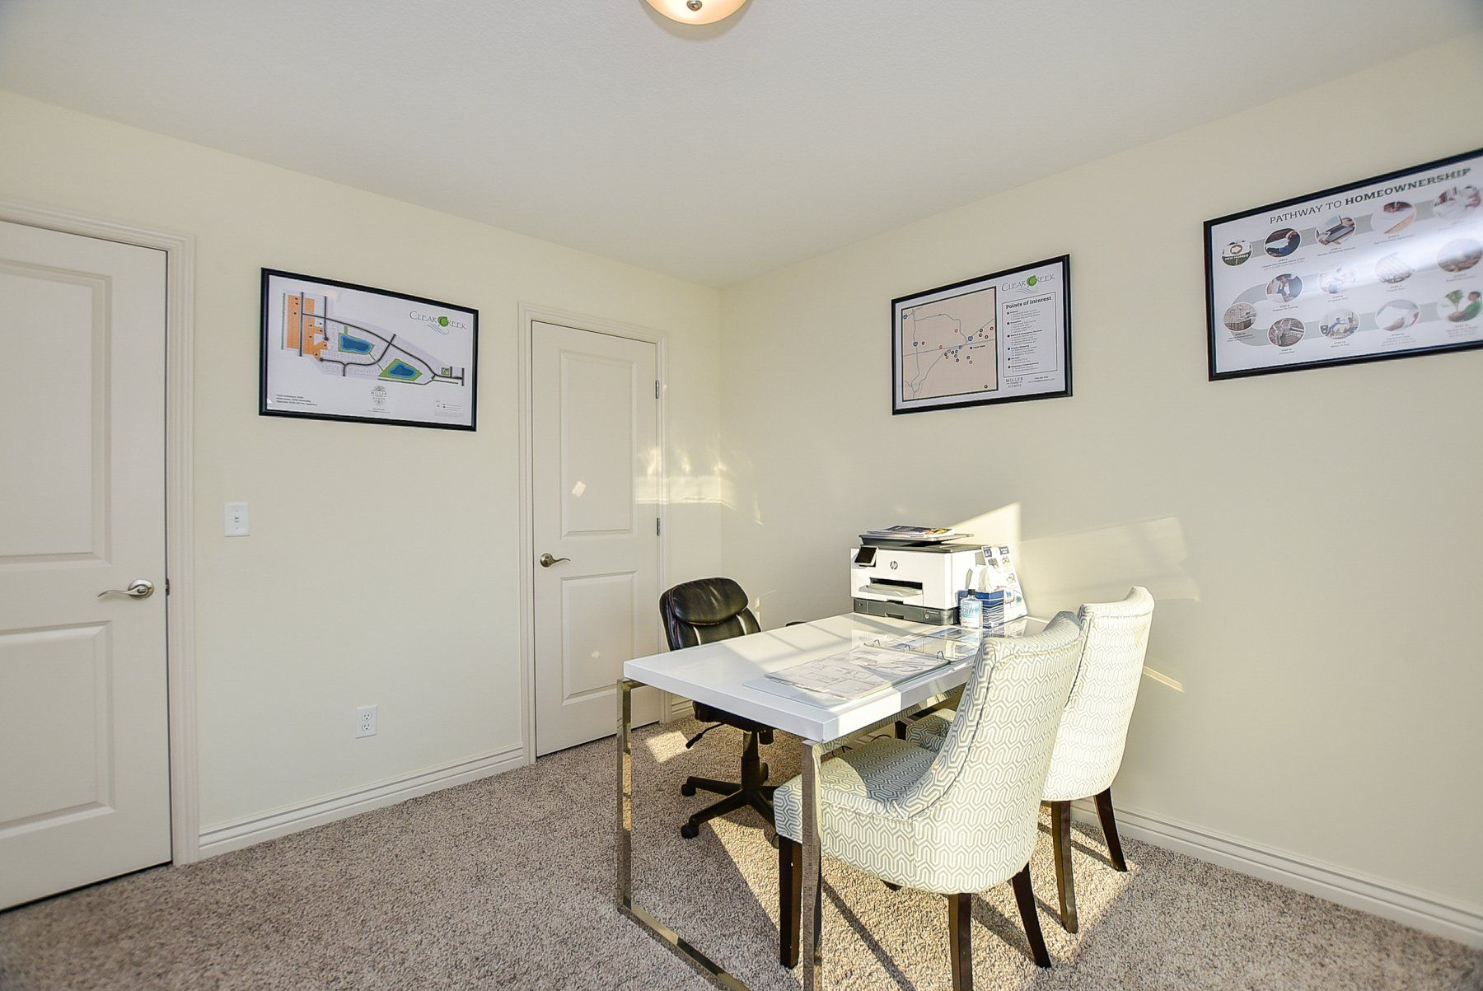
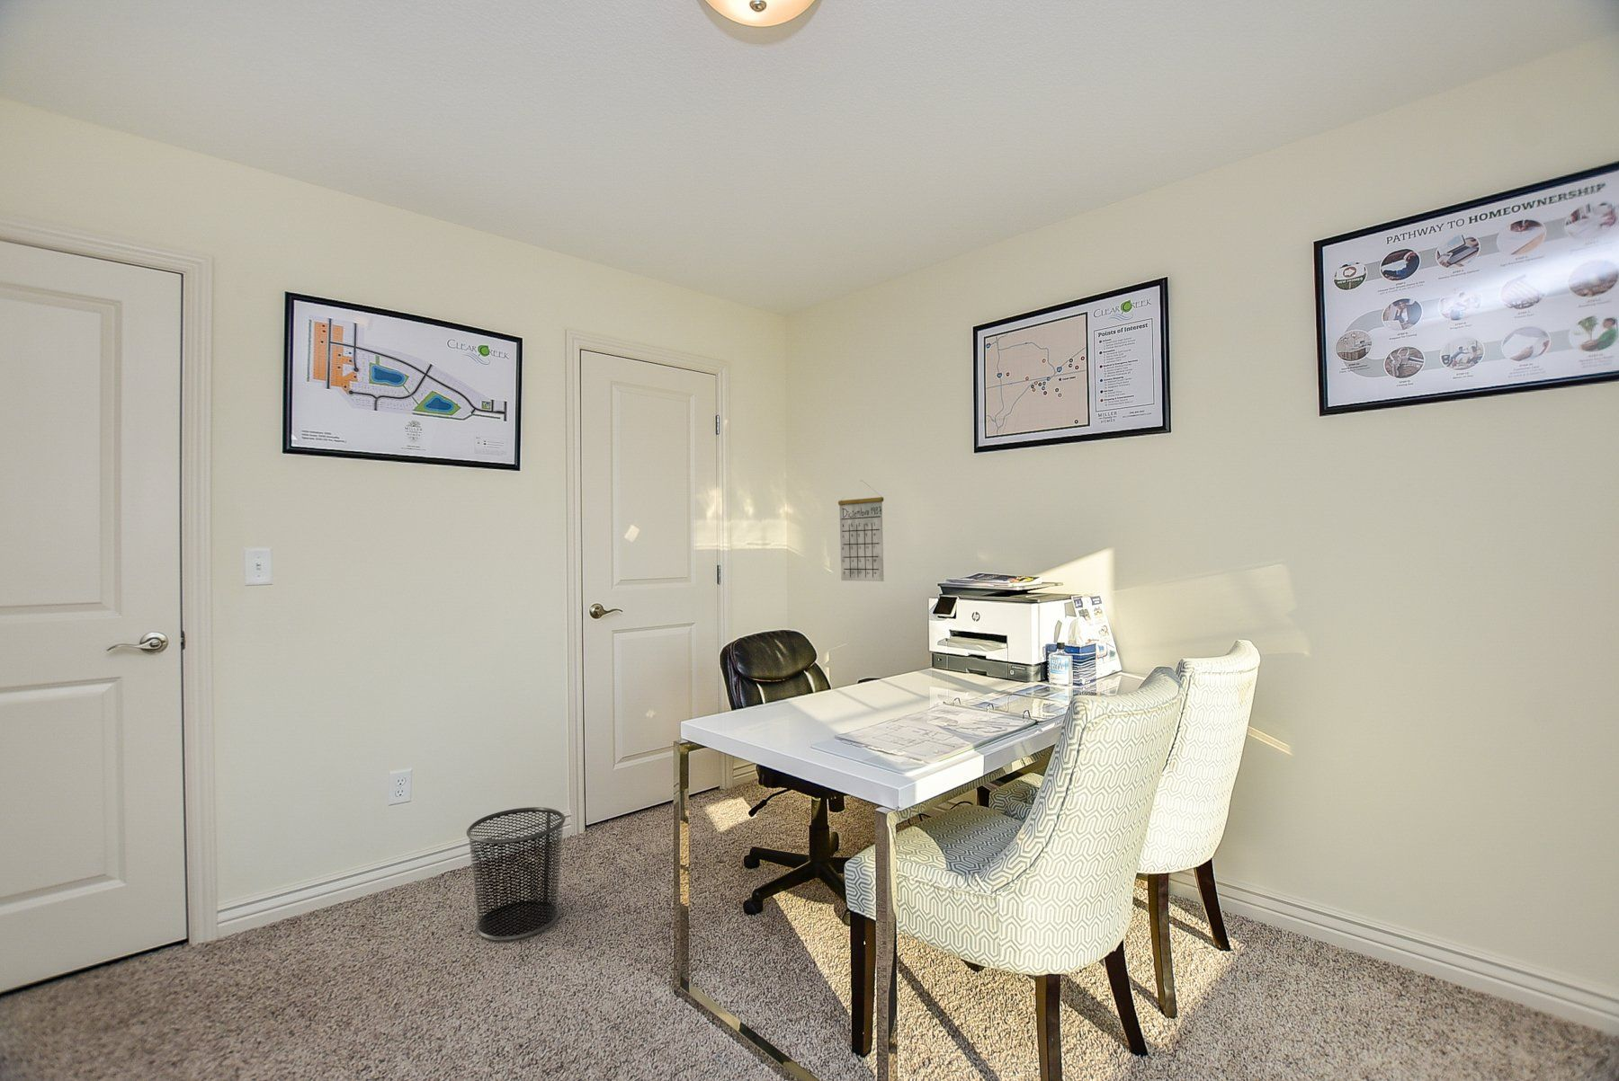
+ calendar (861, 530)
+ waste bin (517, 871)
